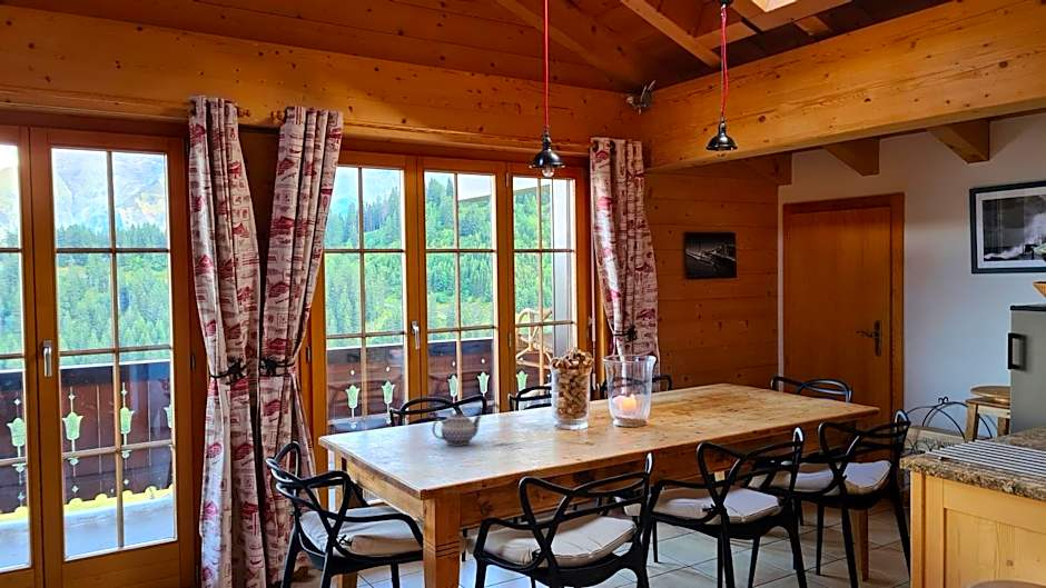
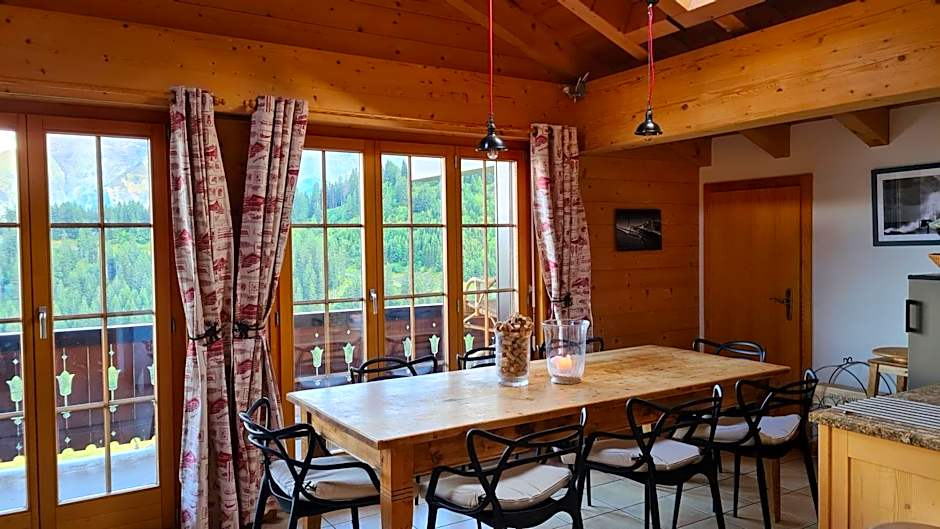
- teapot (457, 426)
